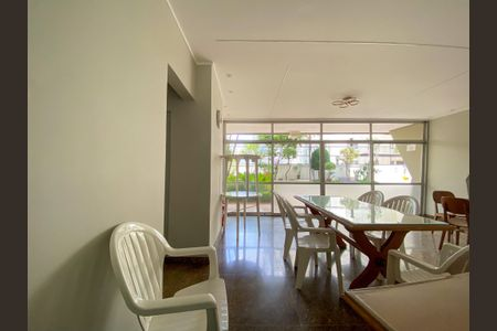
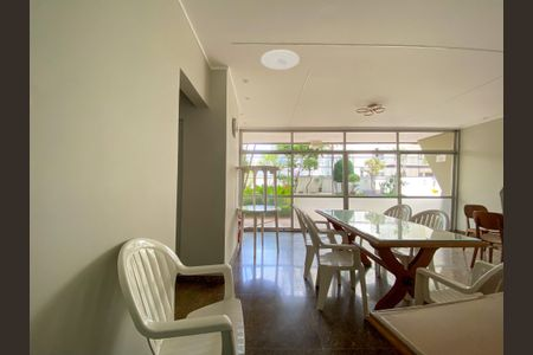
+ ceiling light (280, 58)
